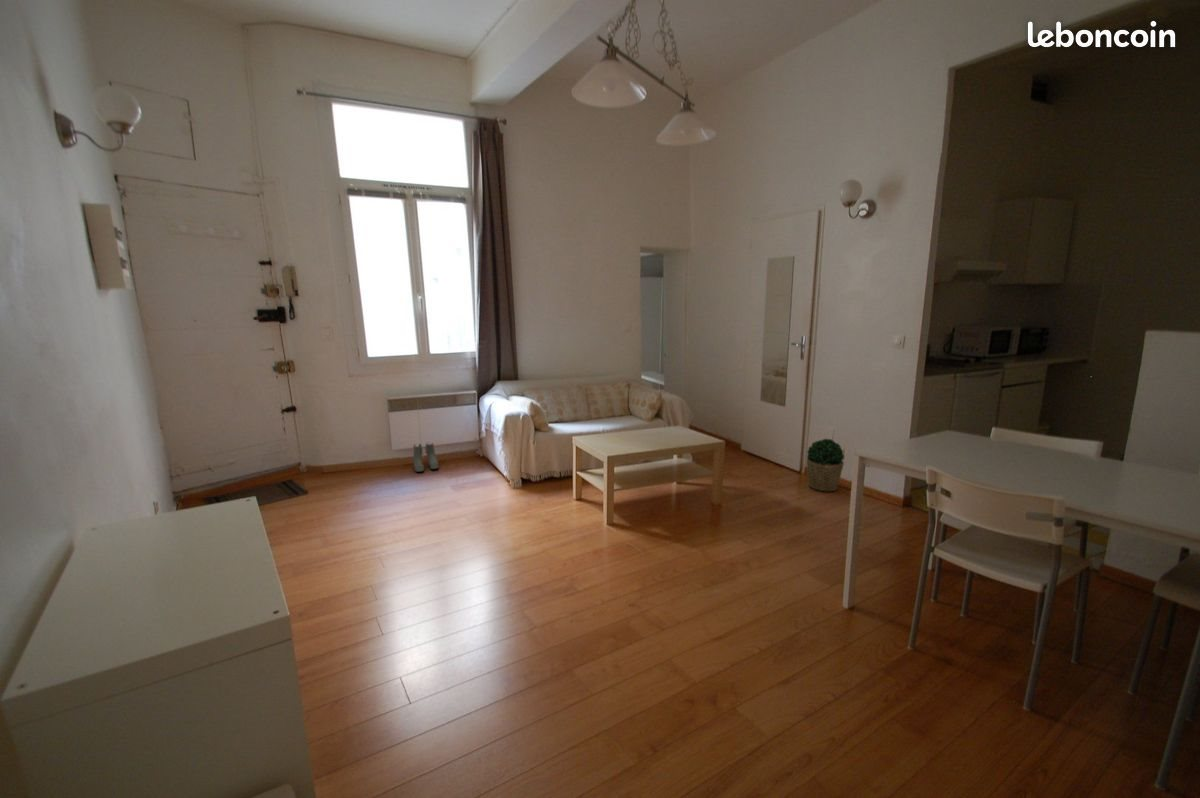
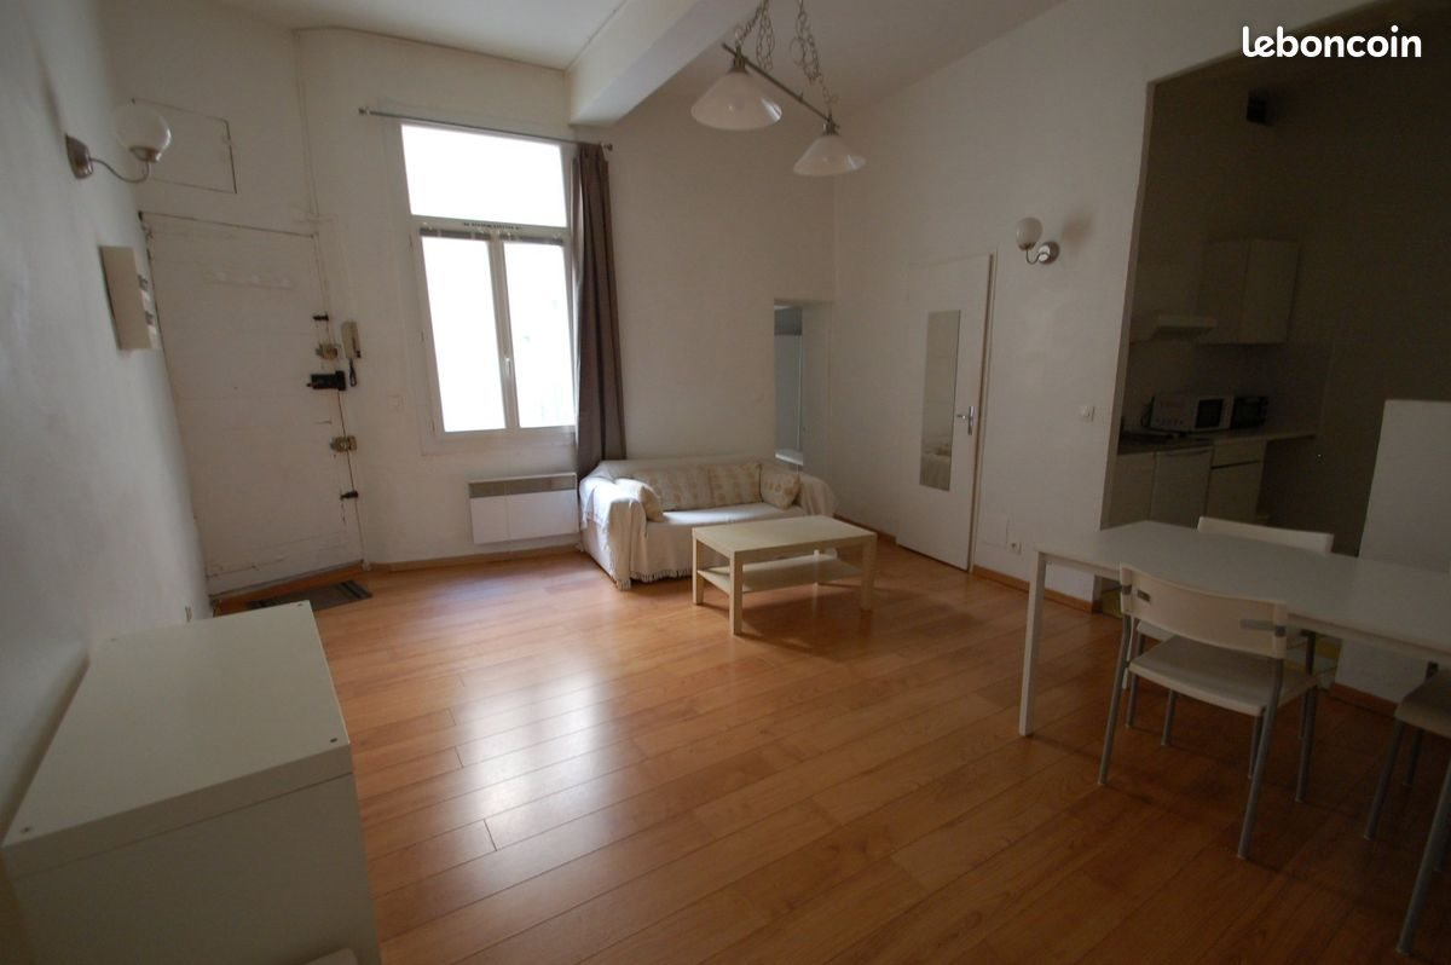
- potted plant (824, 463)
- boots (426, 455)
